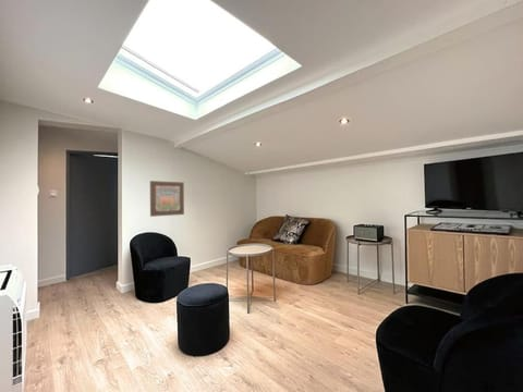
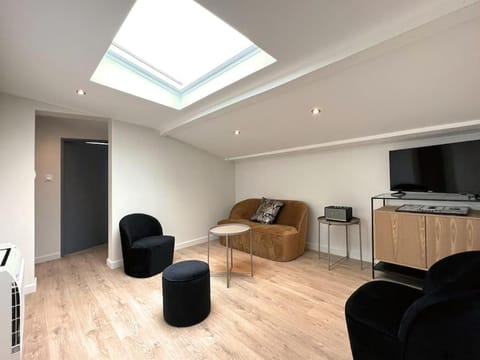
- wall art (168, 198)
